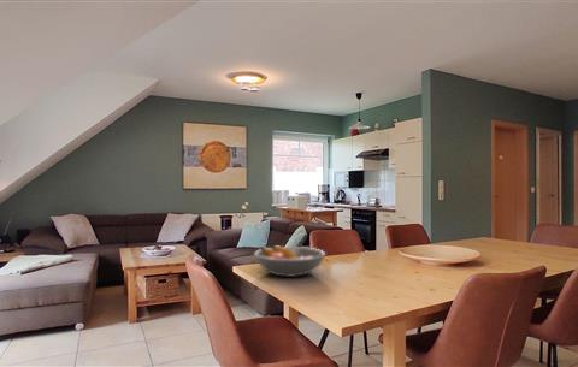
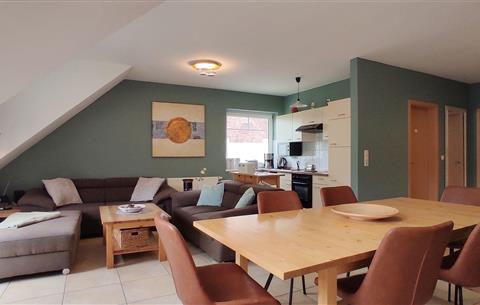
- fruit bowl (289, 260)
